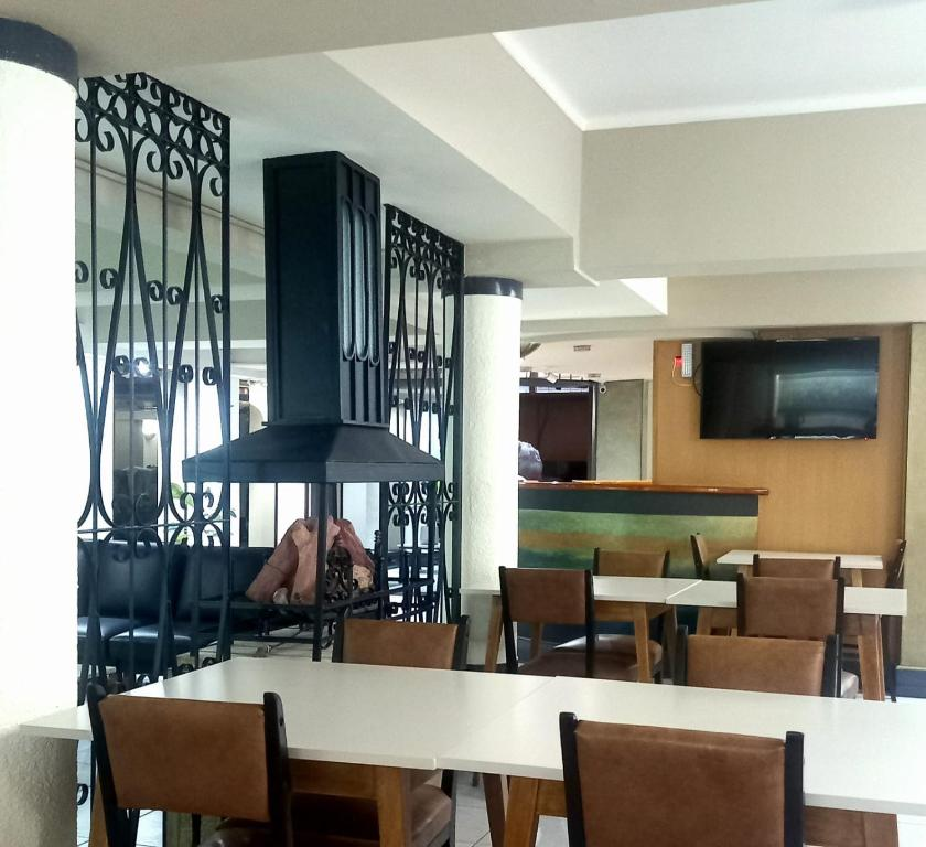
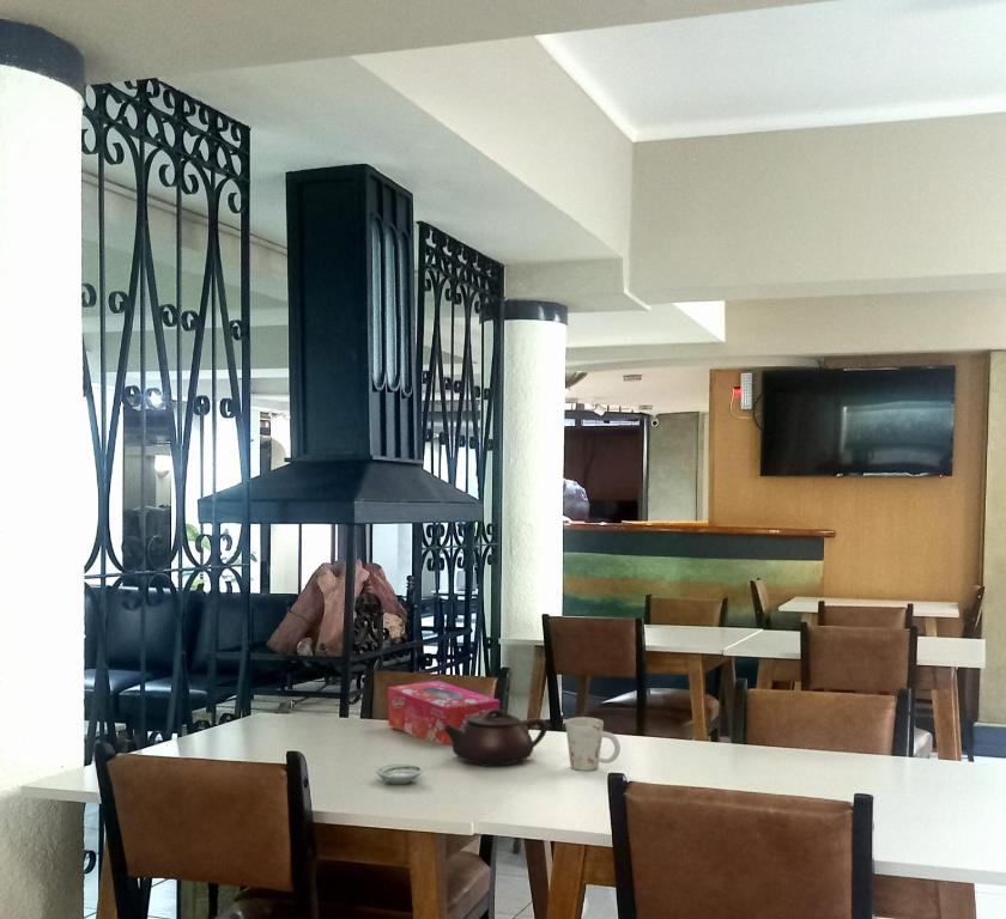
+ tissue box (442, 712)
+ mug (593, 744)
+ teapot (495, 734)
+ saucer (399, 774)
